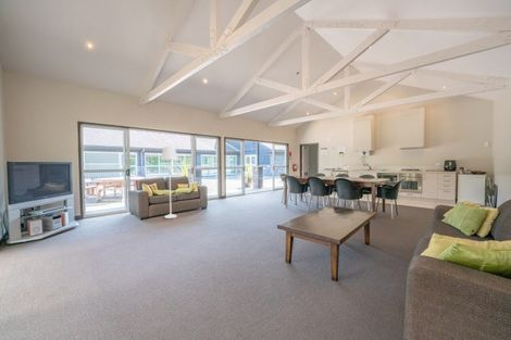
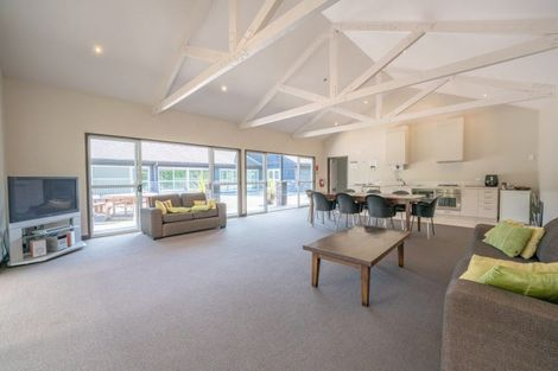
- floor lamp (170, 181)
